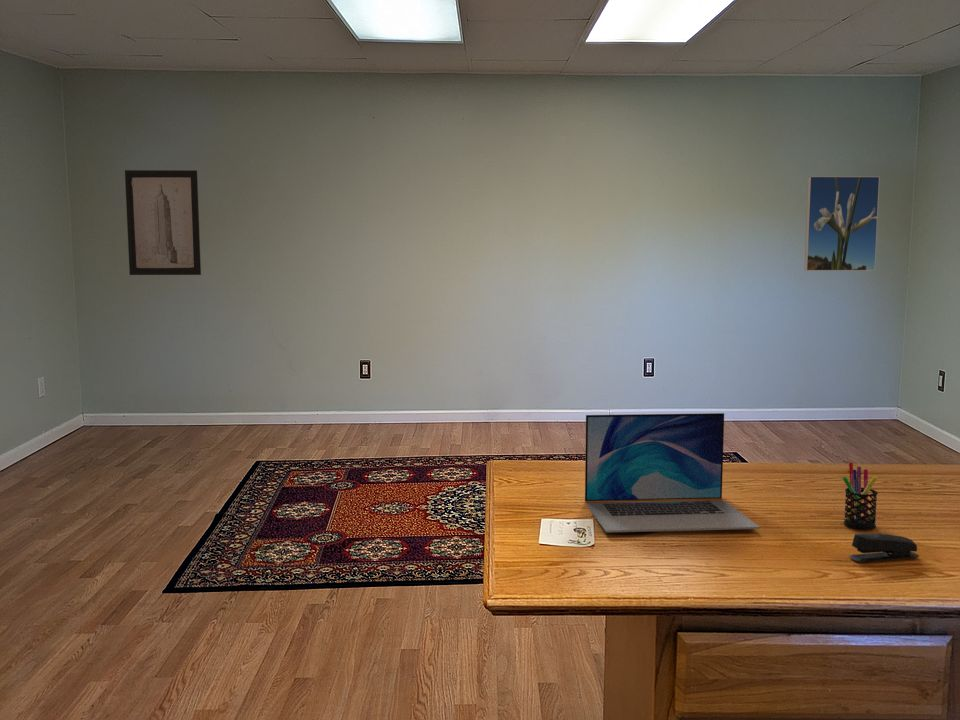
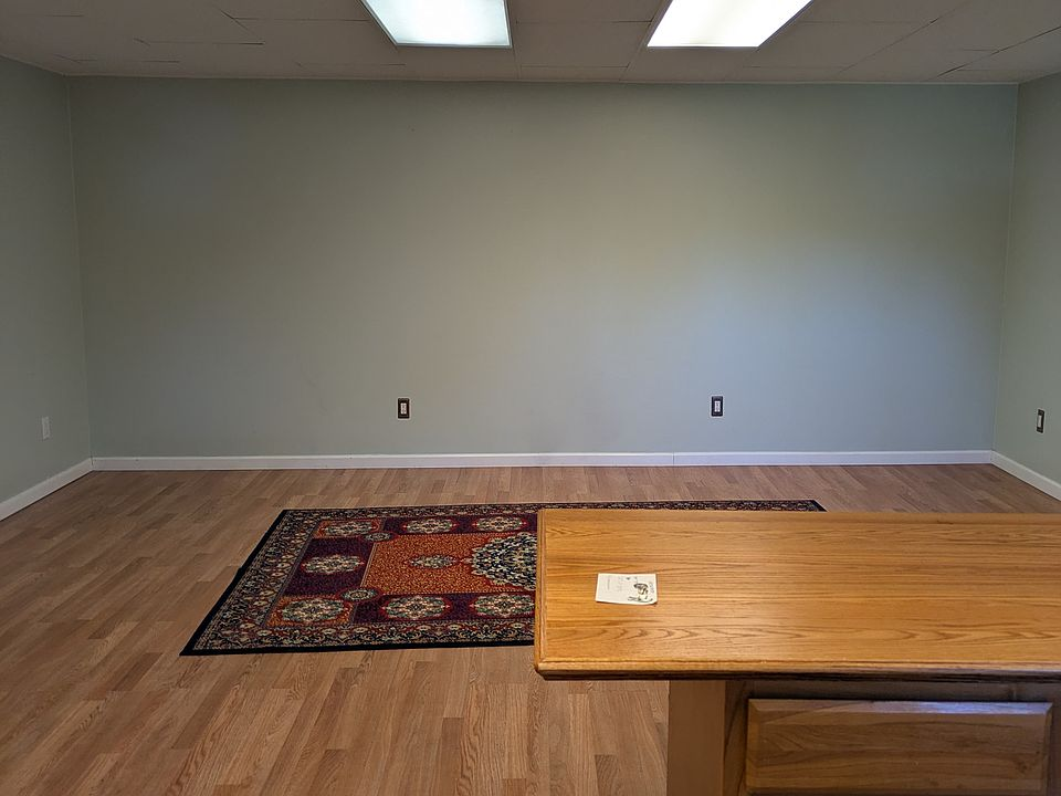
- pen holder (856, 495)
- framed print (841, 224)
- laptop (668, 469)
- wall art (163, 223)
- stapler (885, 545)
